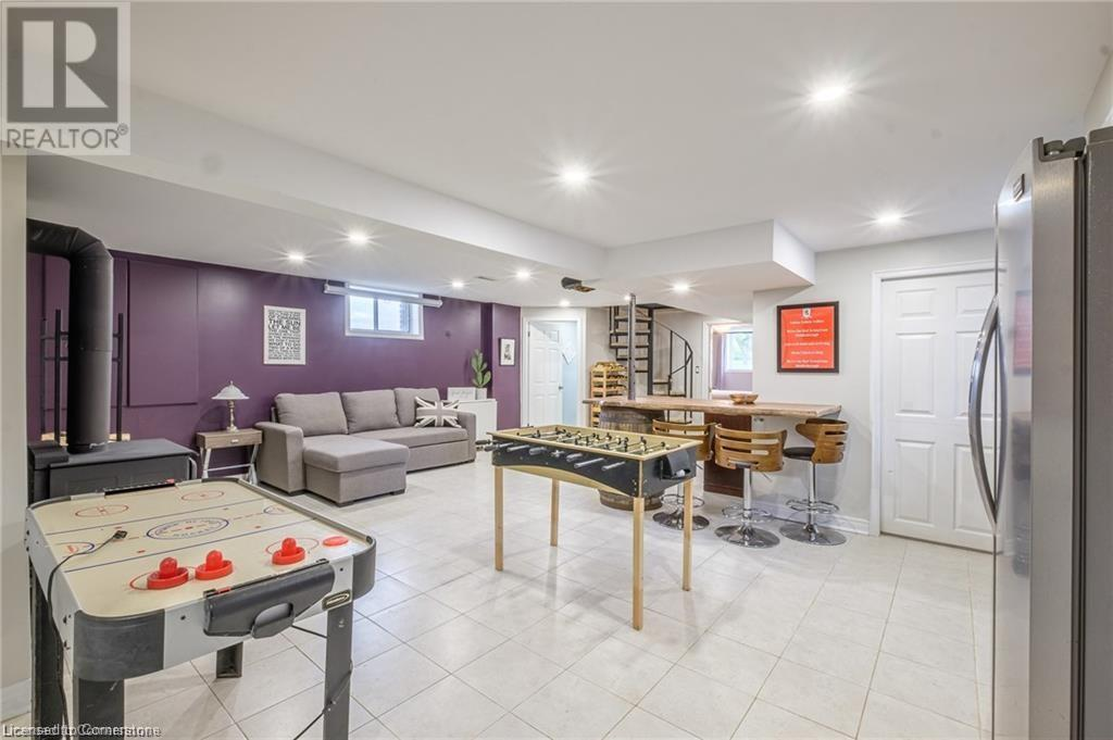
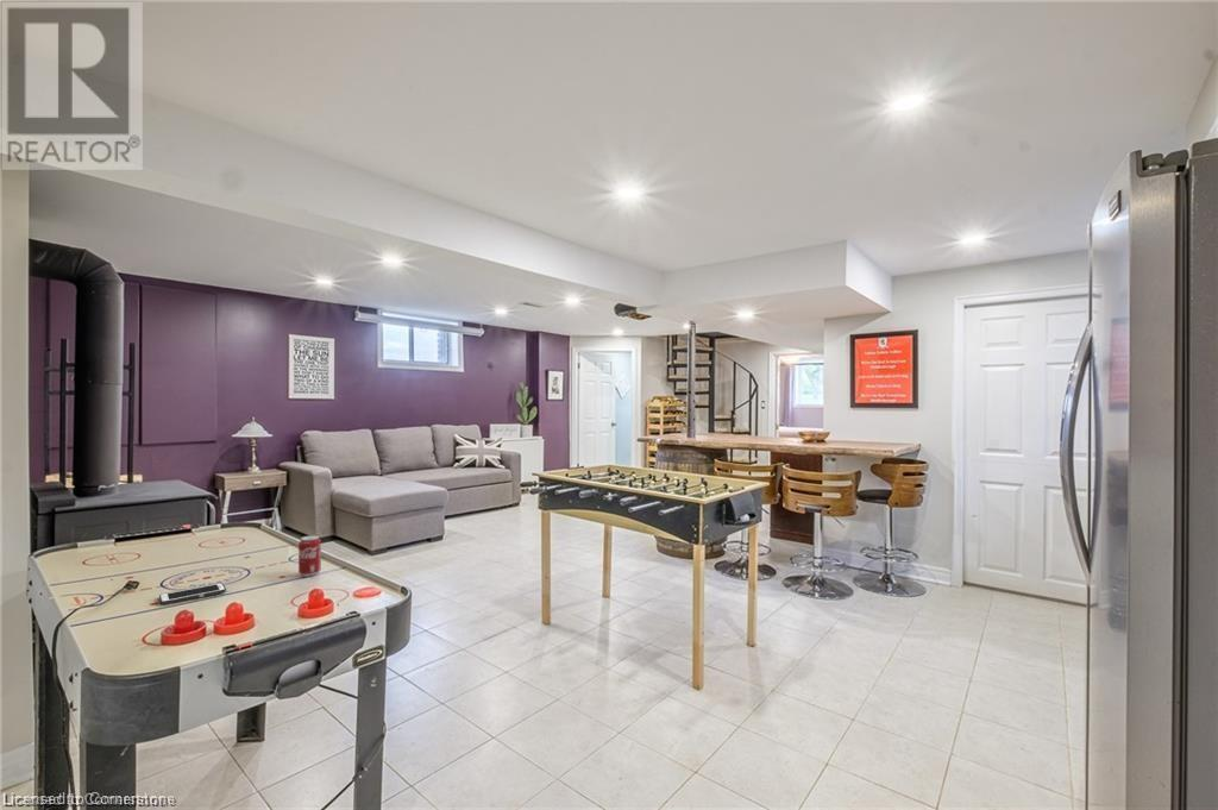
+ beverage can (309, 555)
+ cell phone (193, 592)
